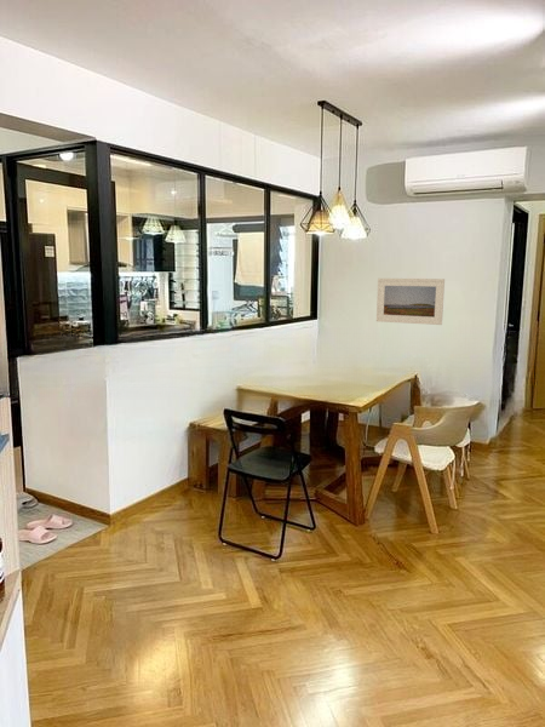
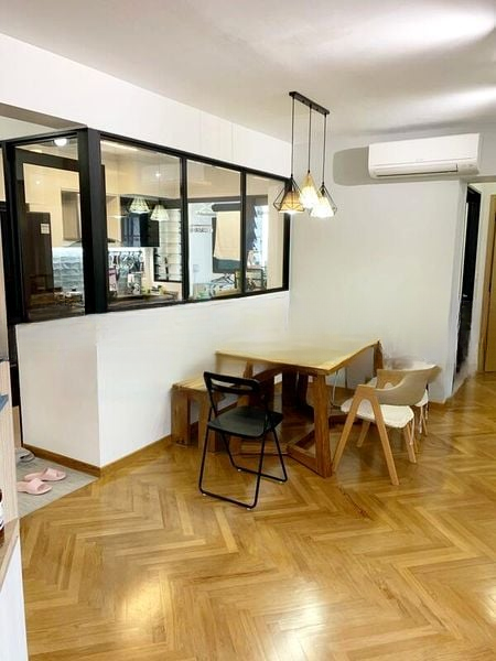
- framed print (408, 300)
